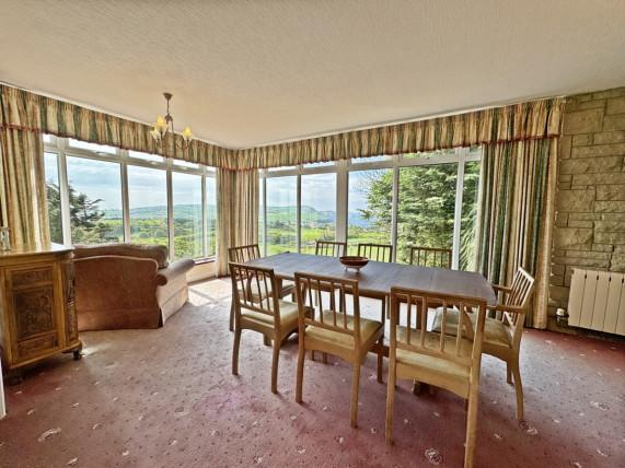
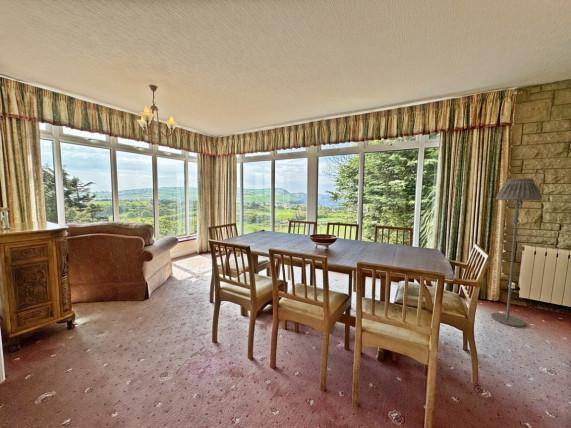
+ floor lamp (513, 251)
